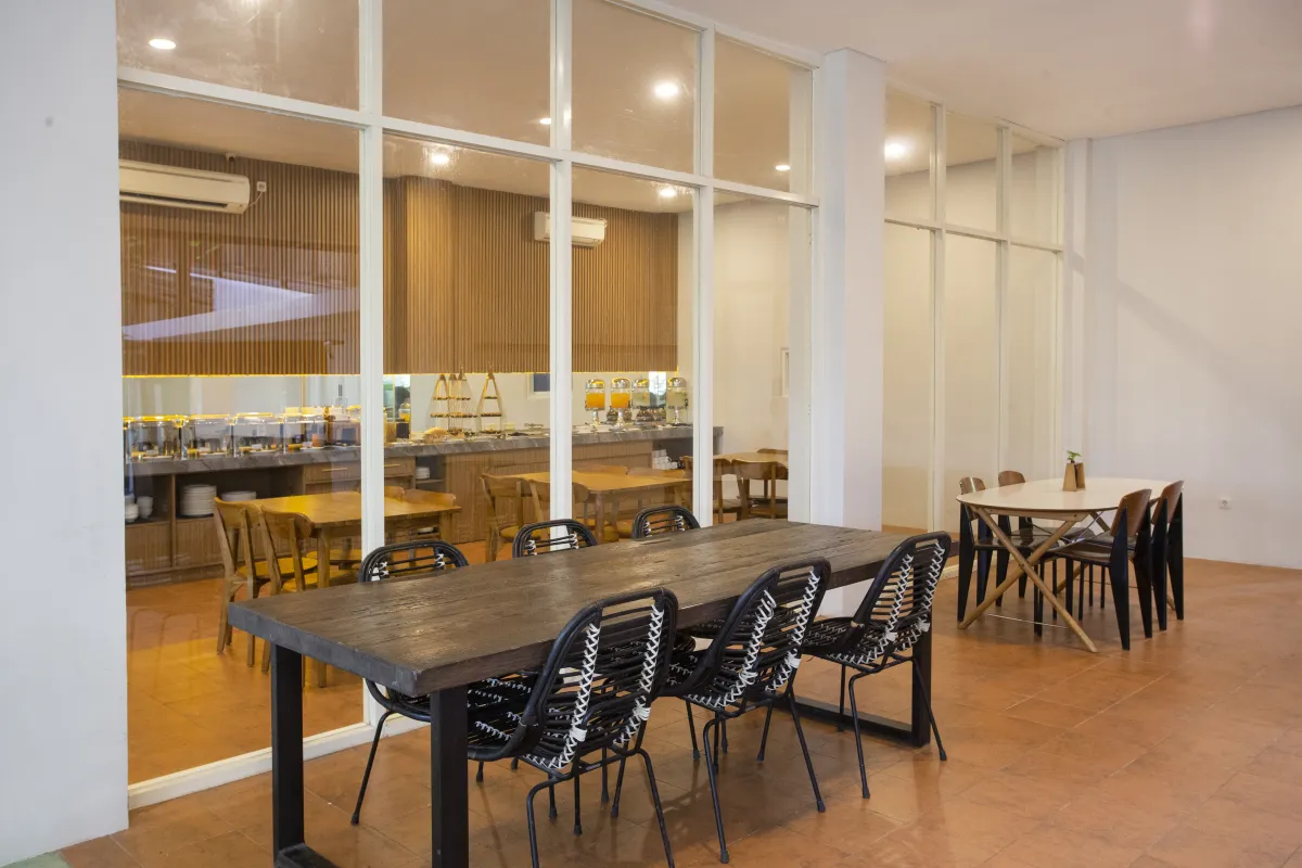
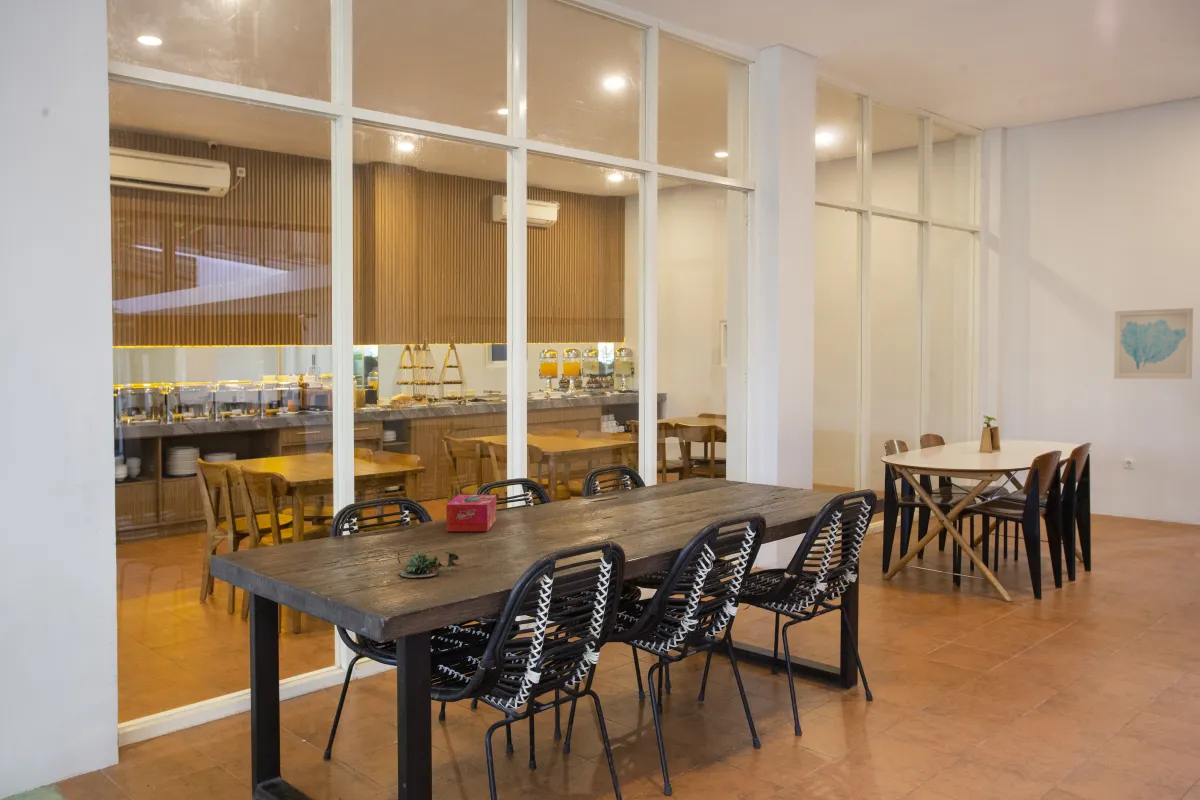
+ succulent plant (422, 562)
+ wall art (1152, 344)
+ tissue box (472, 512)
